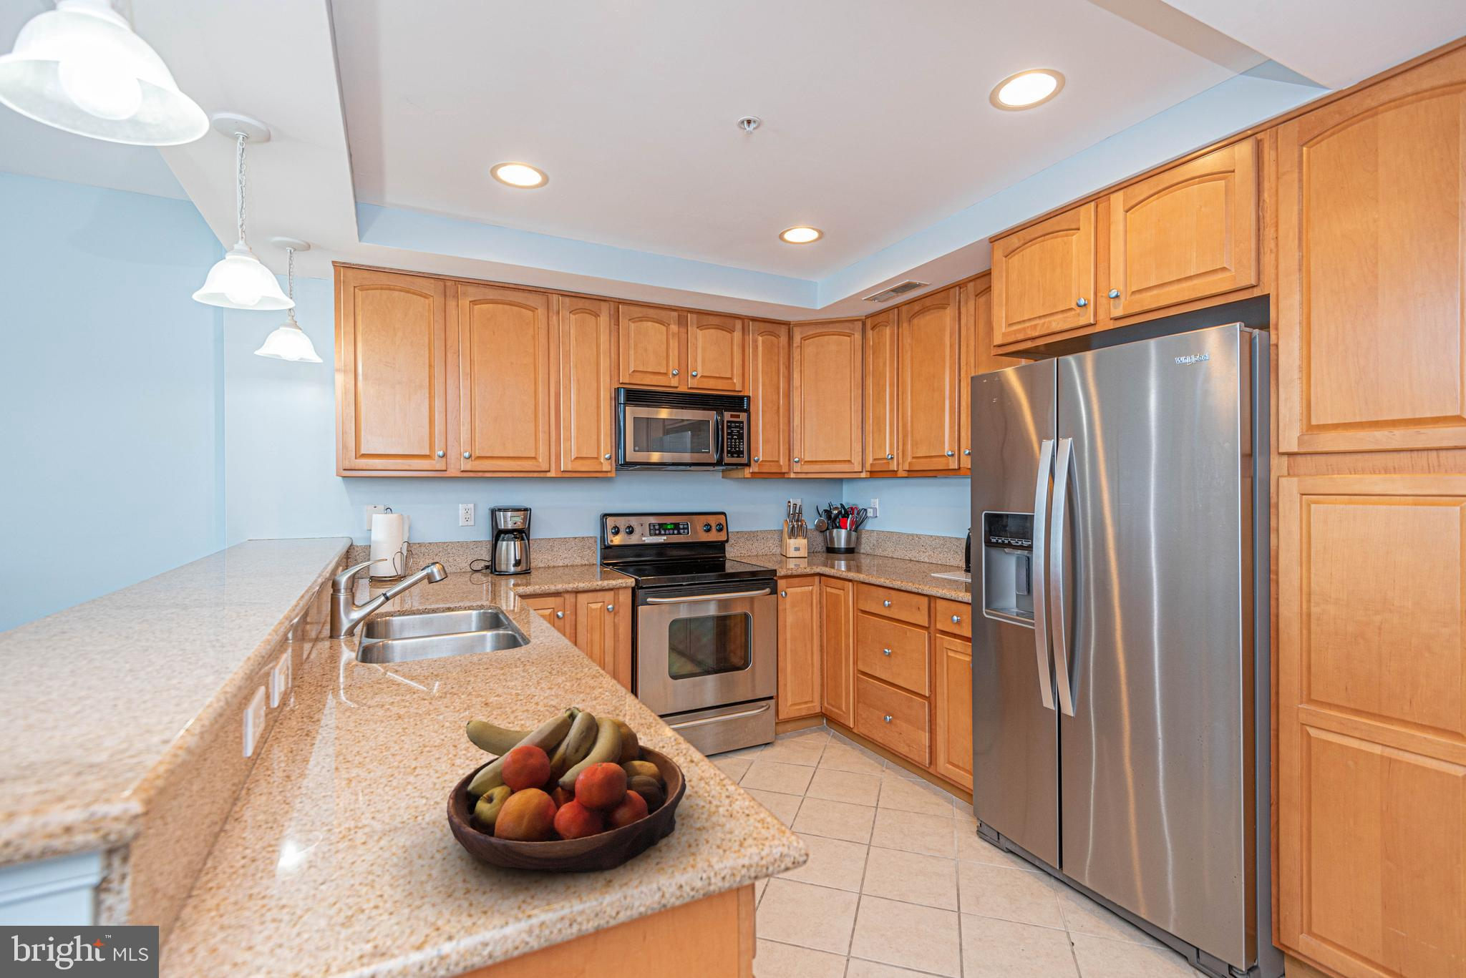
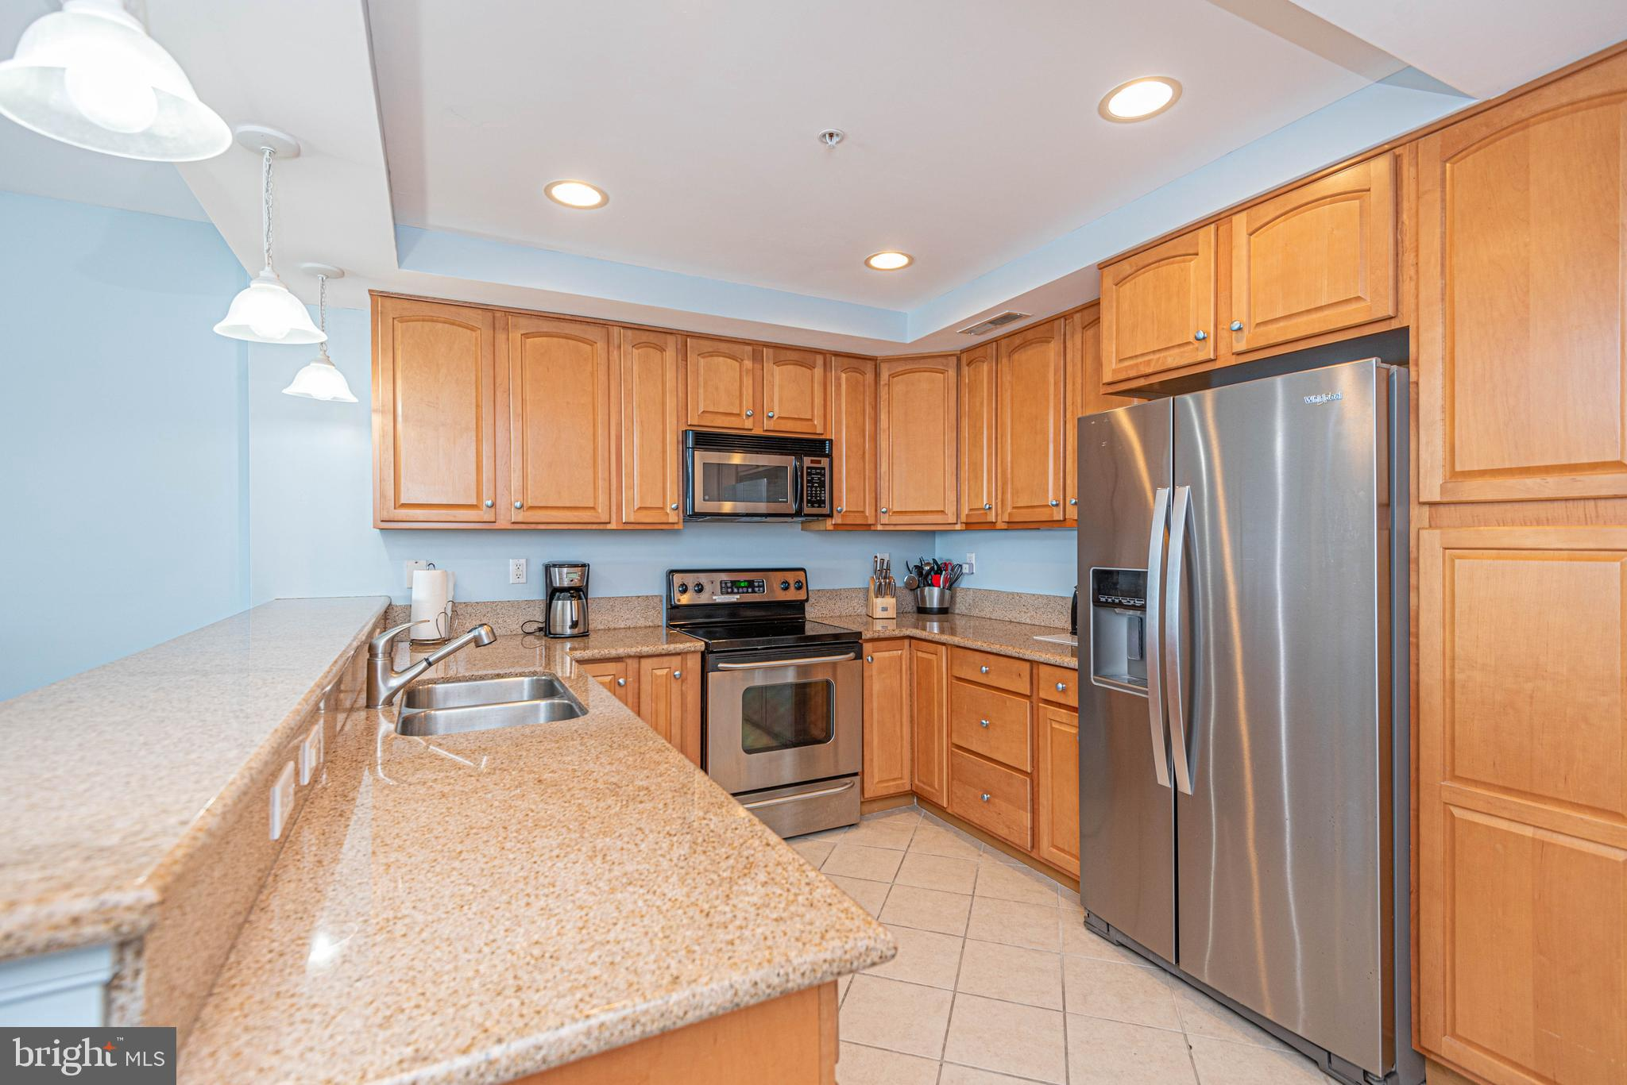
- fruit bowl (568, 774)
